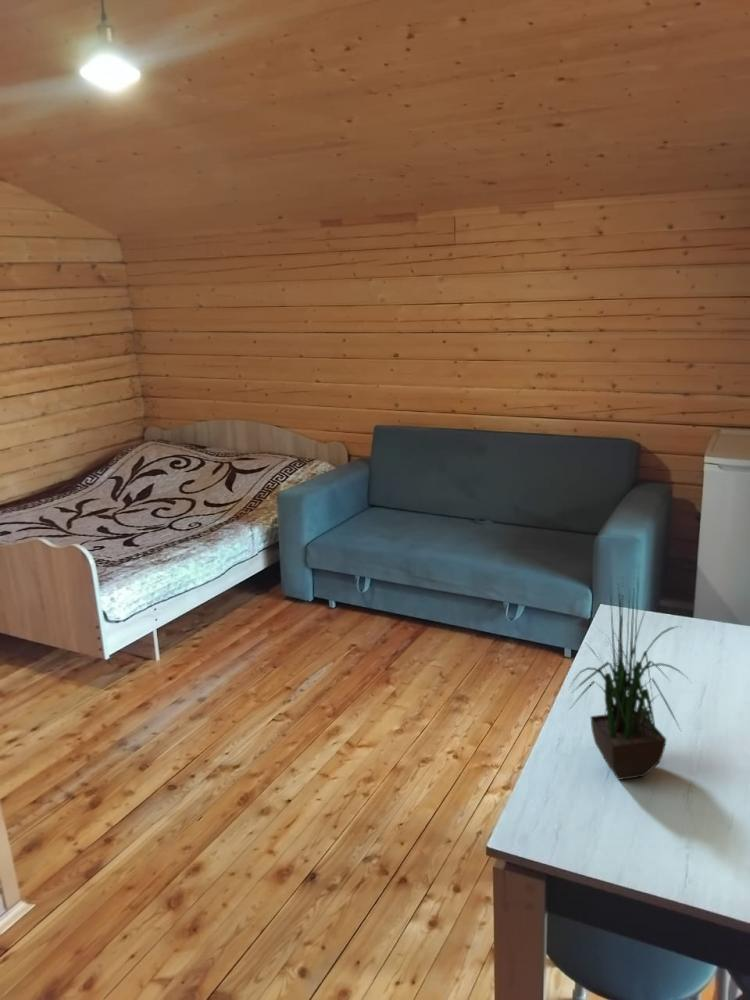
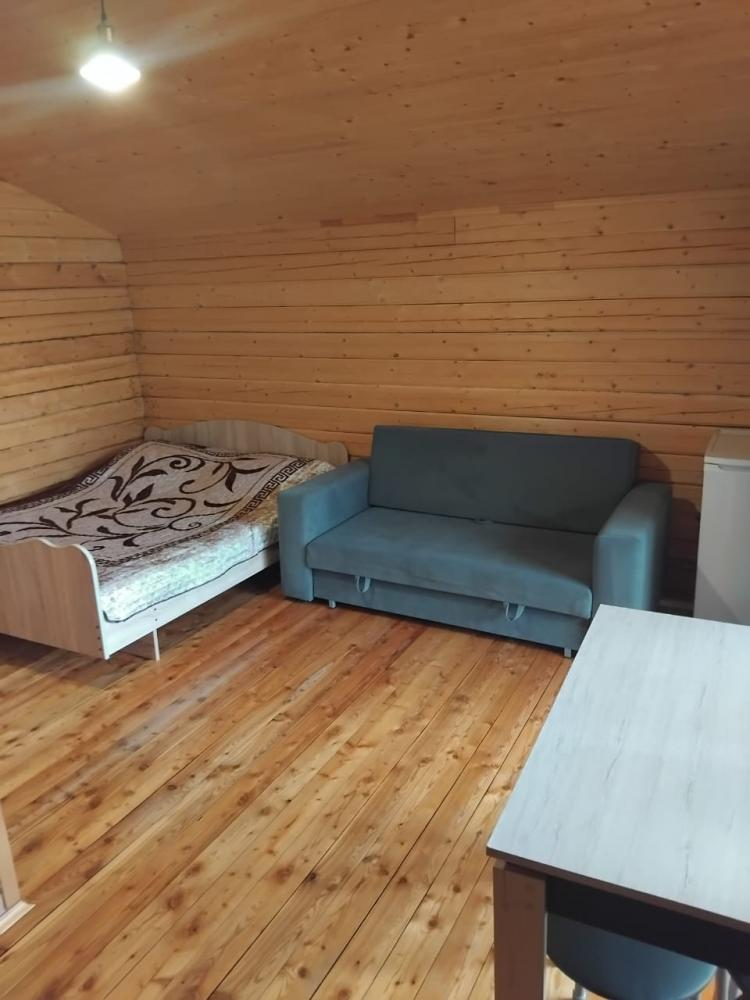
- potted plant (624, 668)
